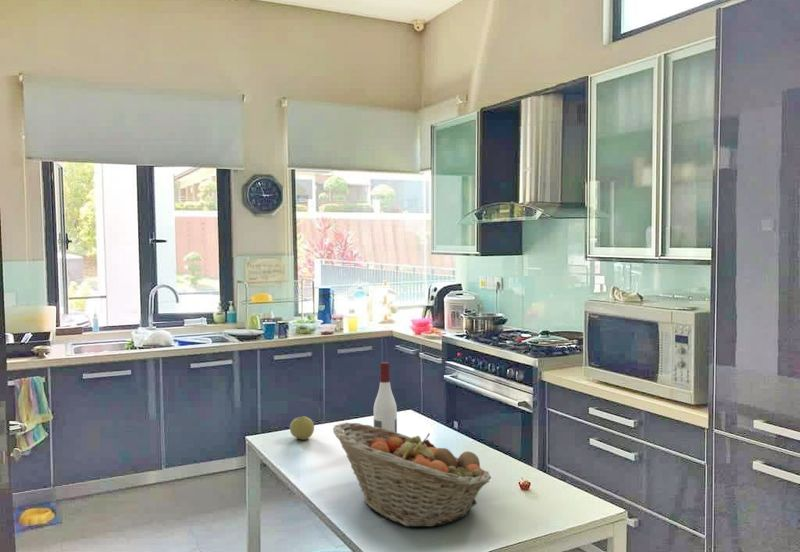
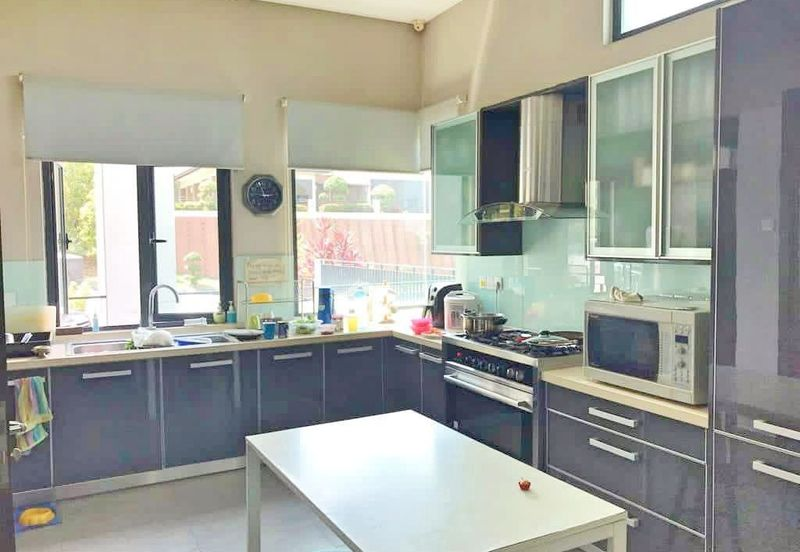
- alcohol (385, 405)
- fruit basket (409, 465)
- apple (302, 427)
